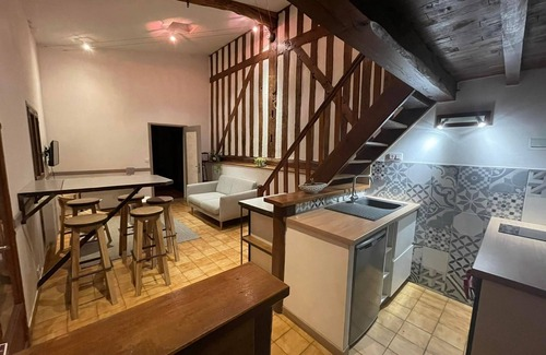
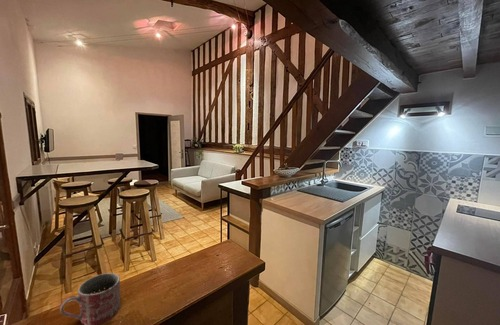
+ mug (93, 299)
